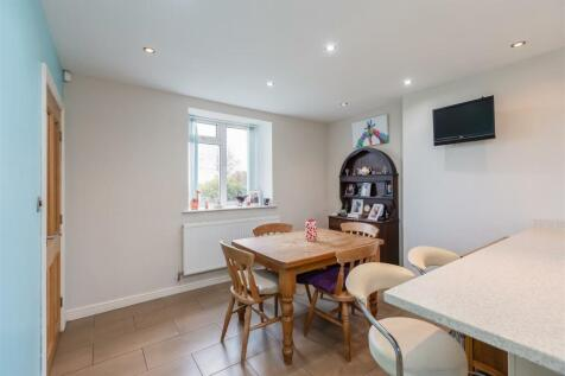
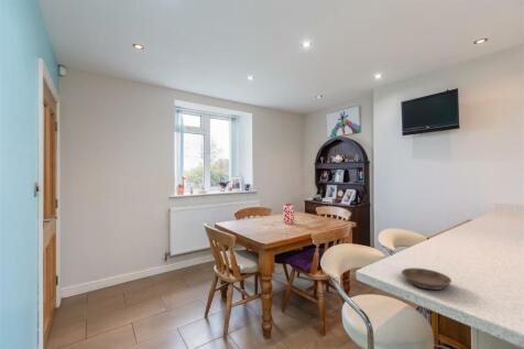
+ saucer (425, 279)
